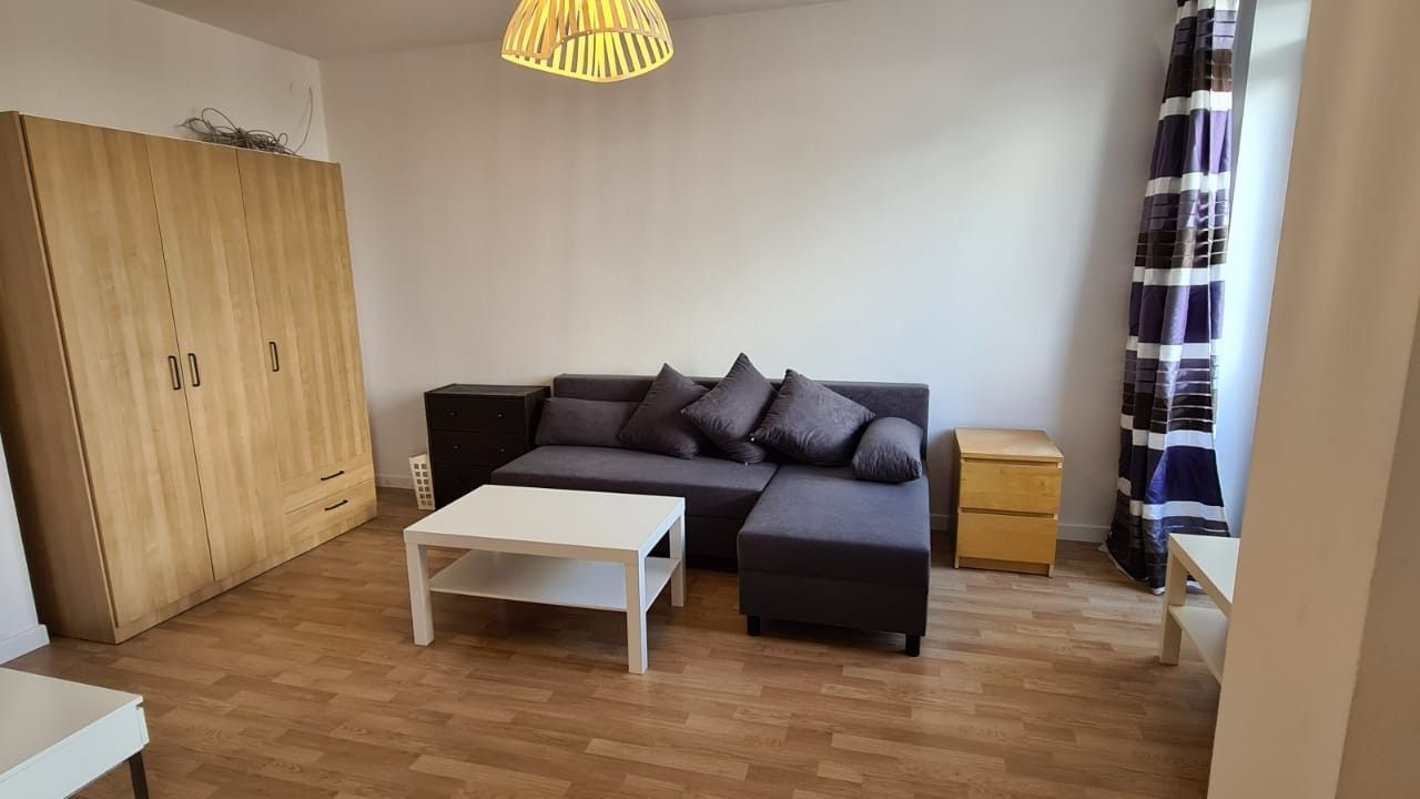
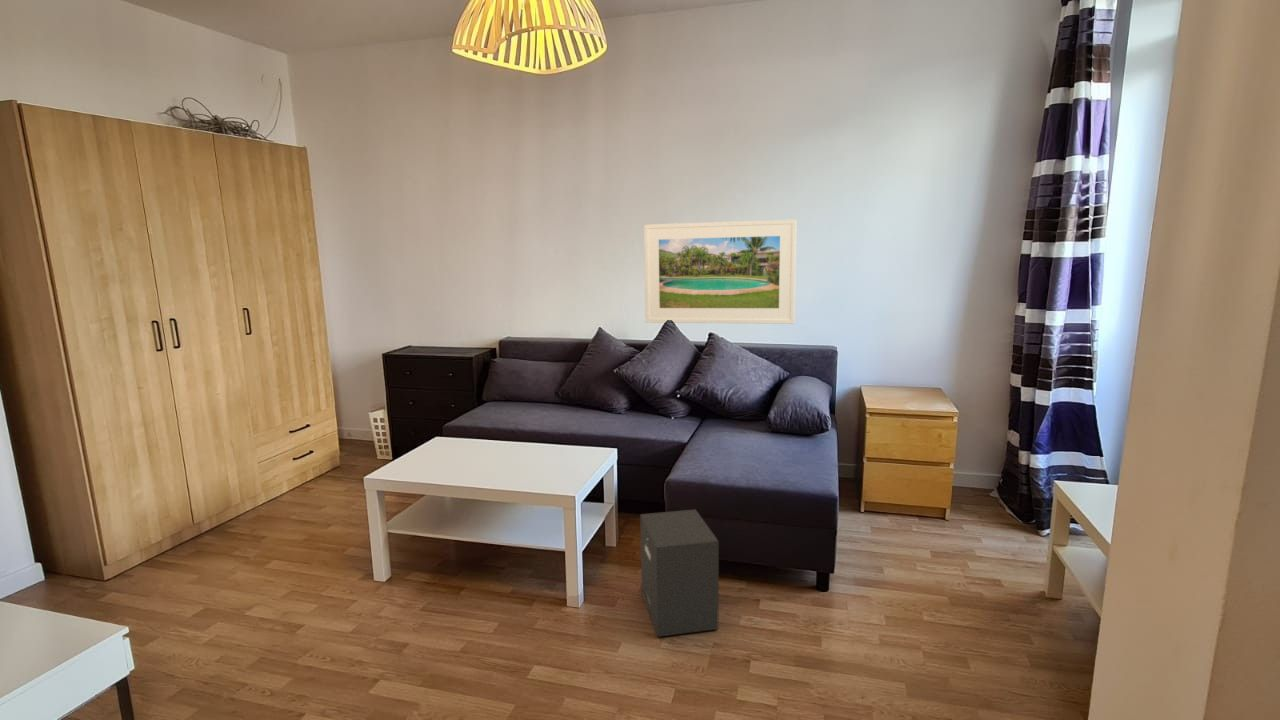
+ speaker (677, 569)
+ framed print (717, 273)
